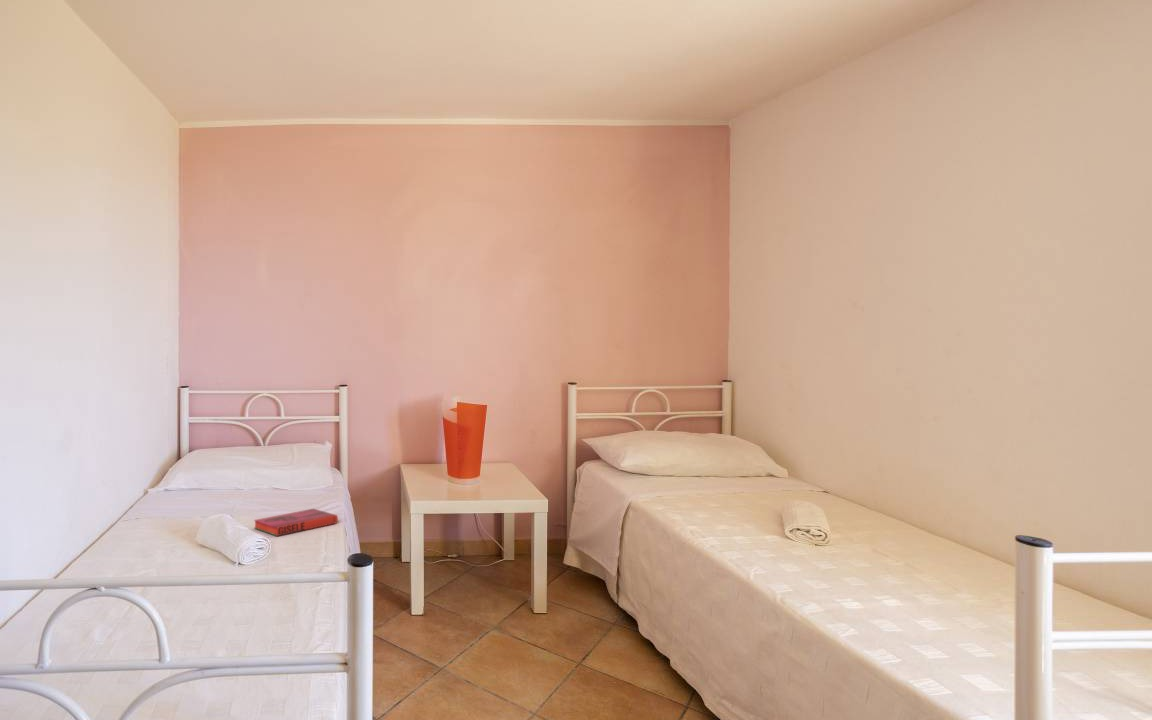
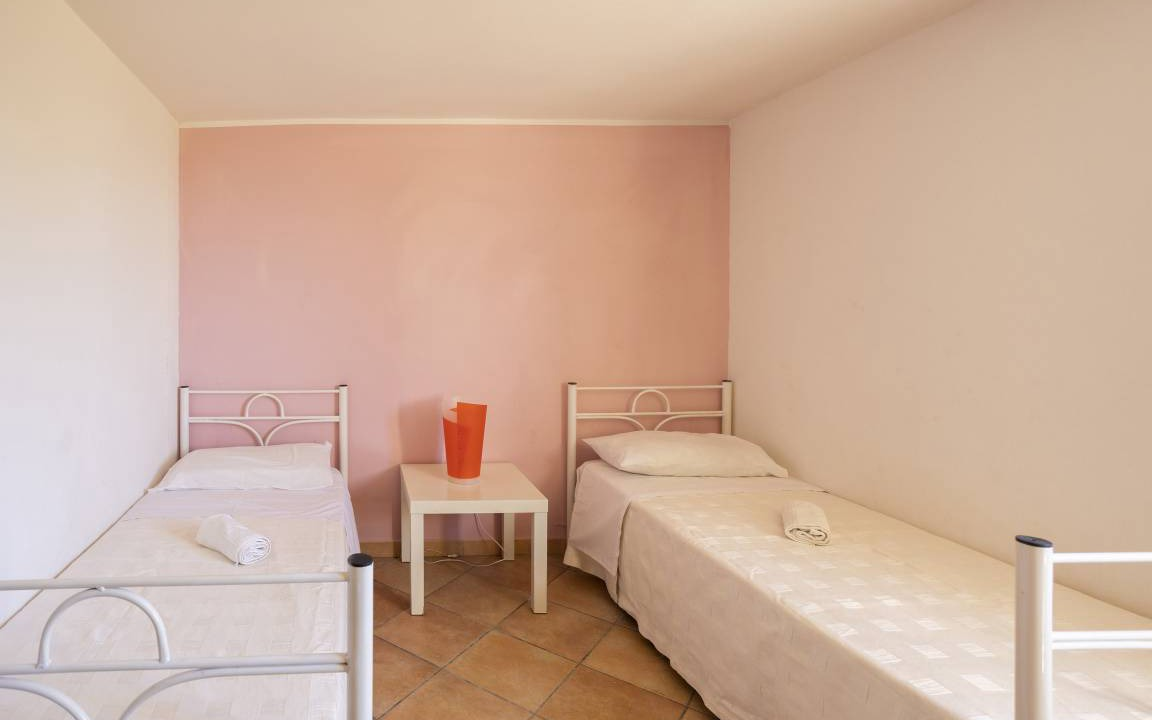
- hardback book (296, 521)
